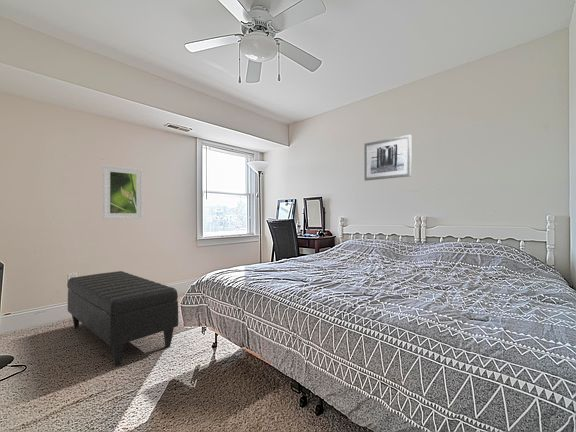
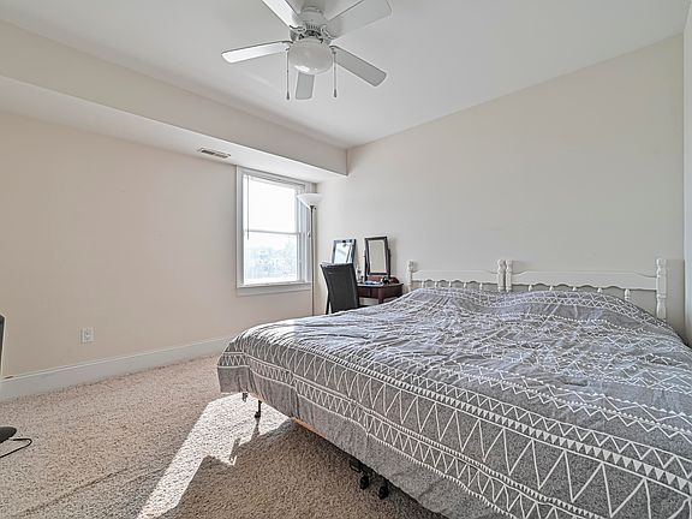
- wall art (386, 159)
- ottoman (118, 309)
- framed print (123, 193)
